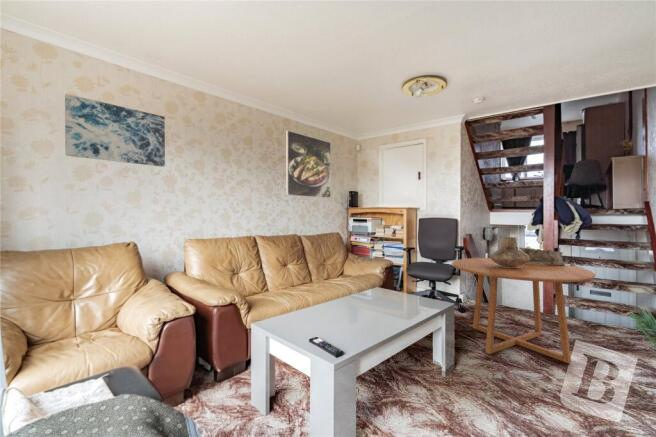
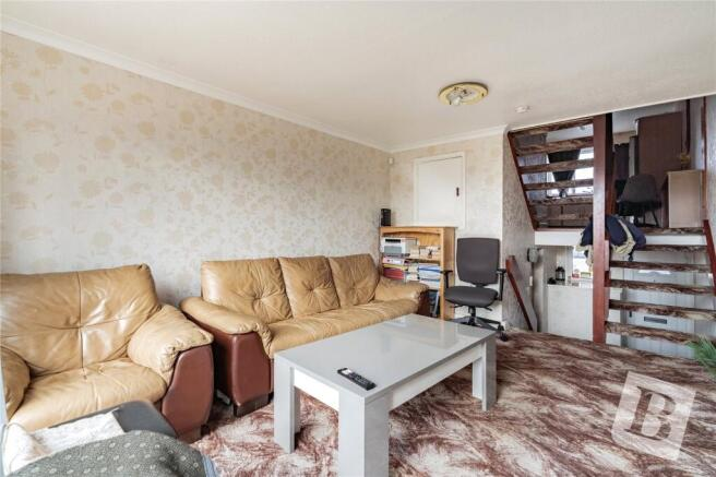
- wall art (119, 134)
- vase (509, 252)
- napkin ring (538, 256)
- dining table (533, 300)
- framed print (310, 166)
